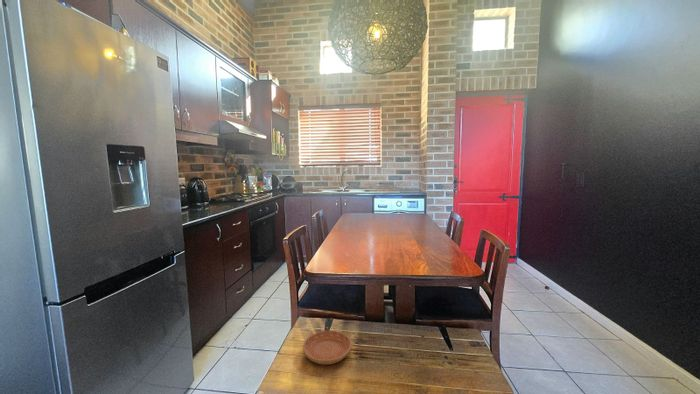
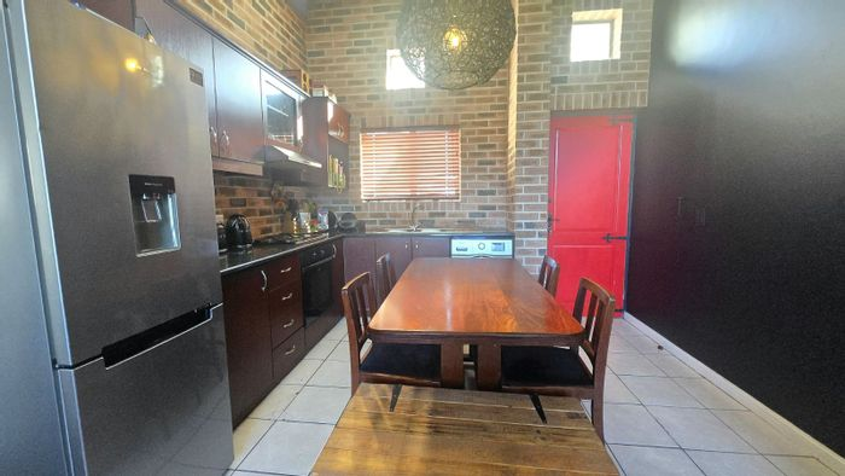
- saucer (327, 348)
